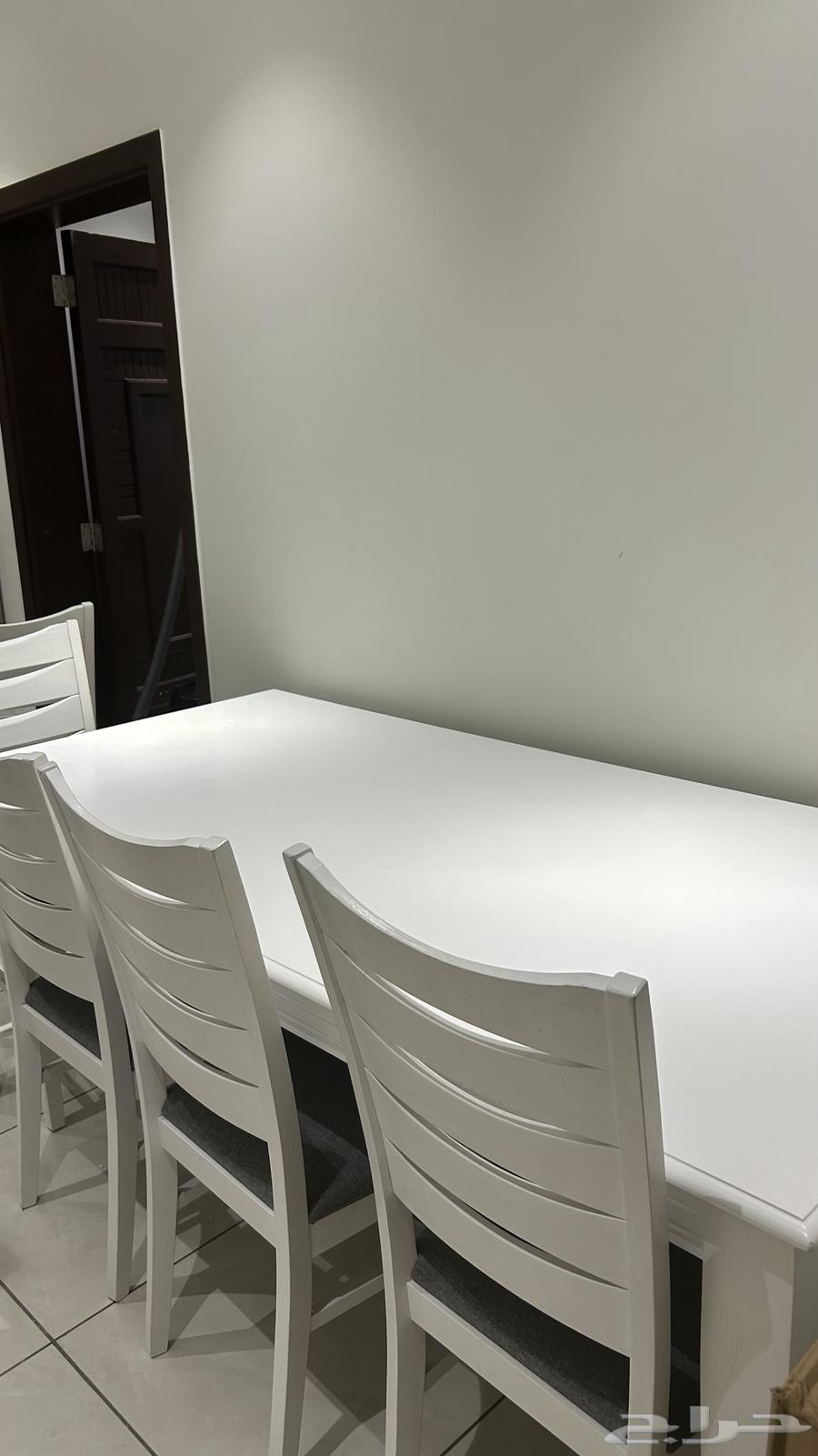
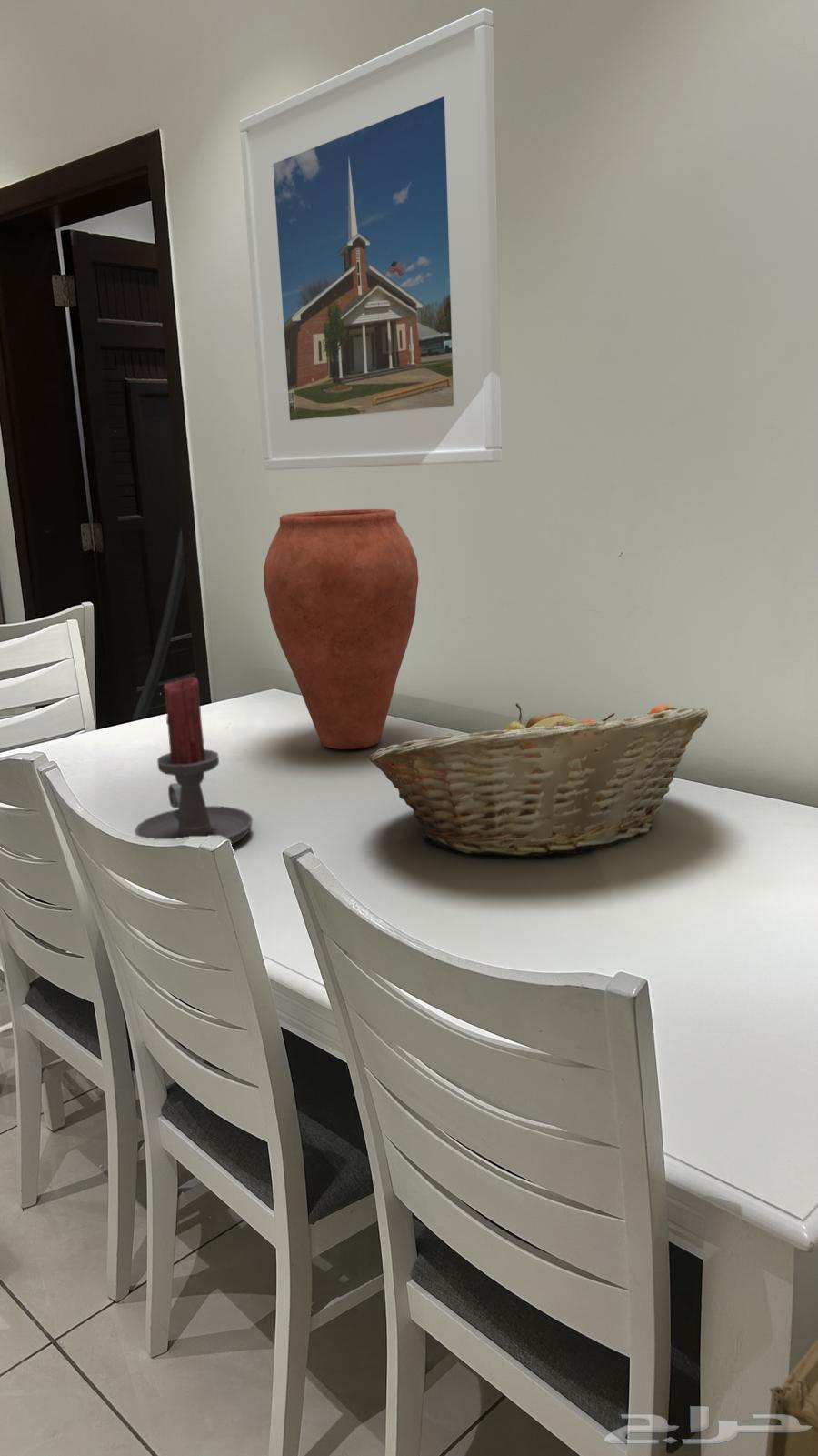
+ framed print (360, 277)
+ vase (344, 631)
+ candle holder (184, 756)
+ fruit basket (538, 763)
